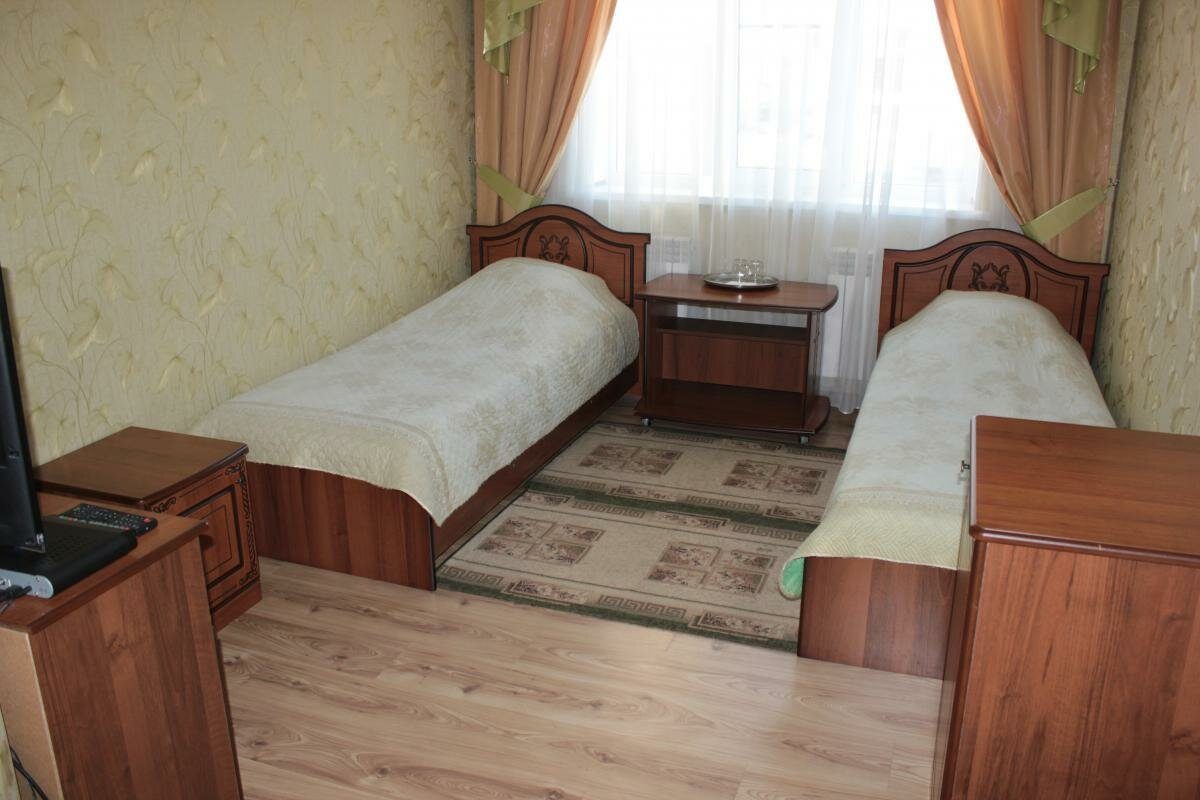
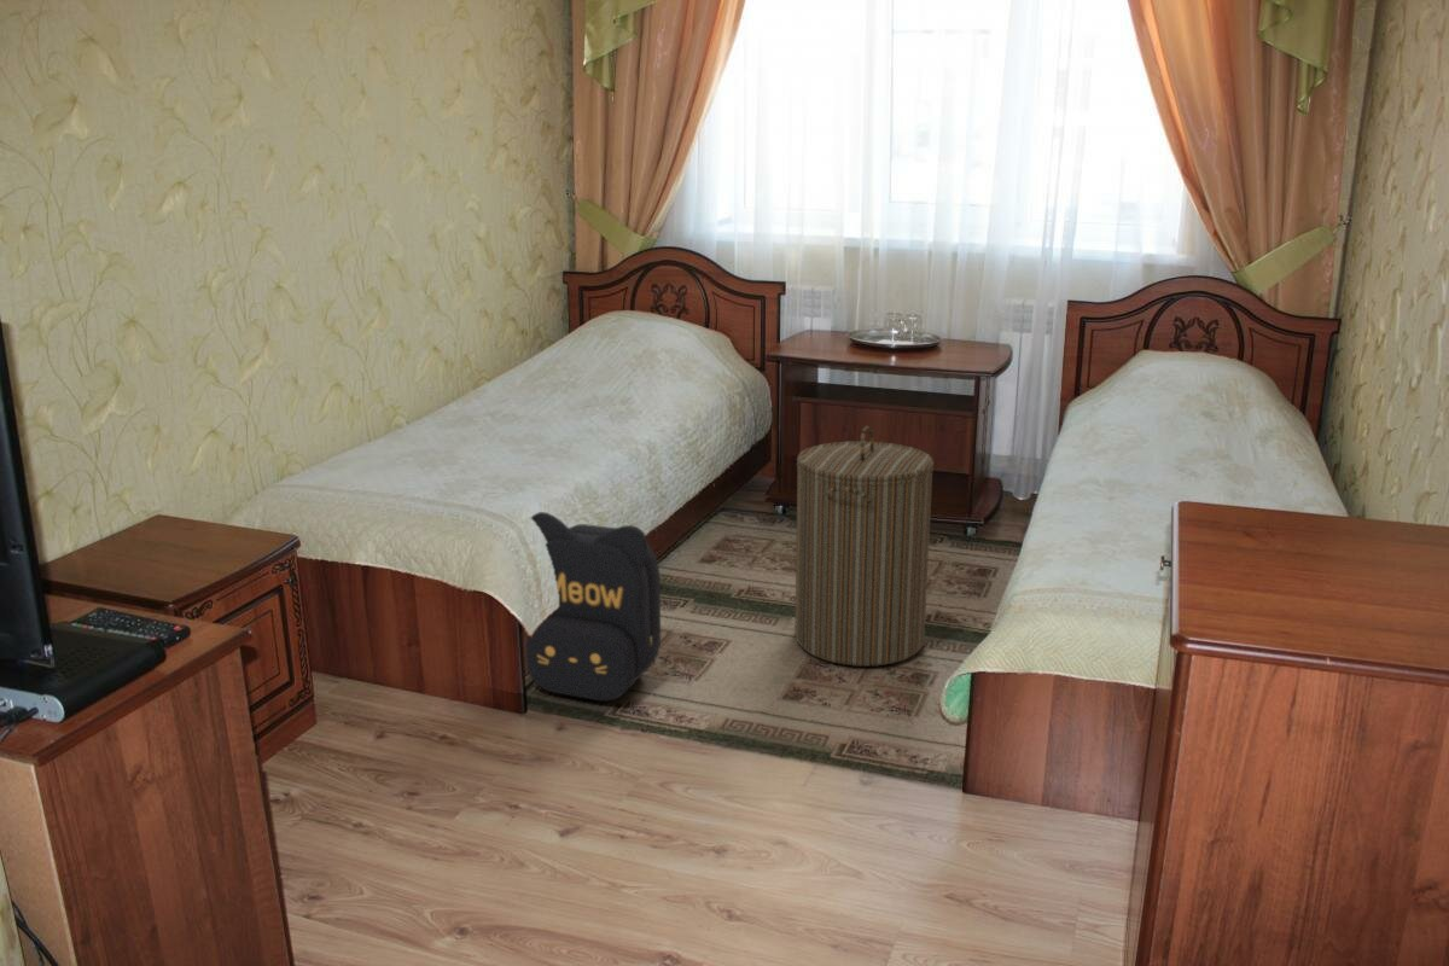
+ laundry hamper (862, 536)
+ backpack (598, 595)
